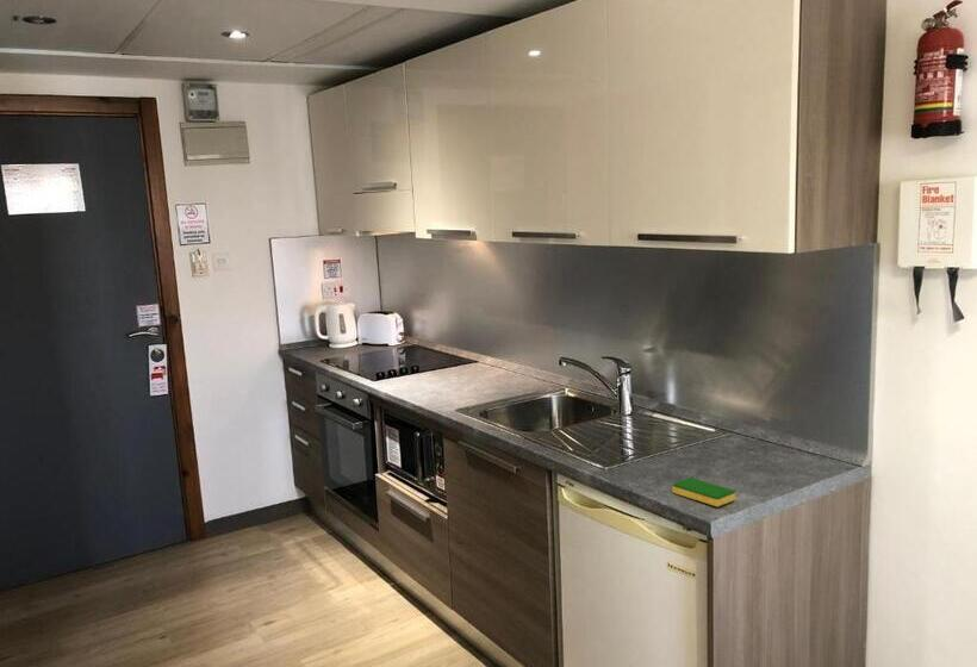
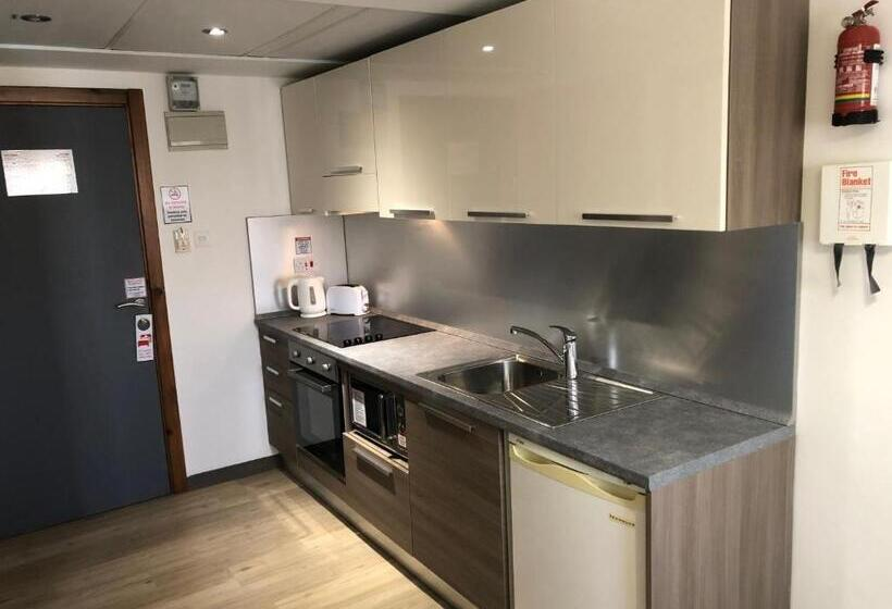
- dish sponge (703, 491)
